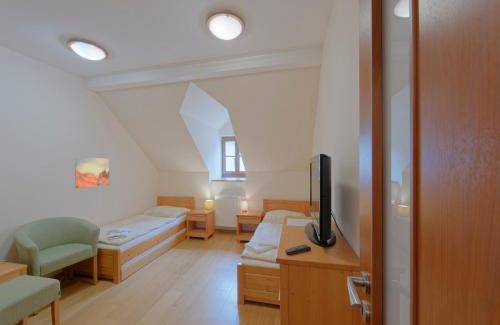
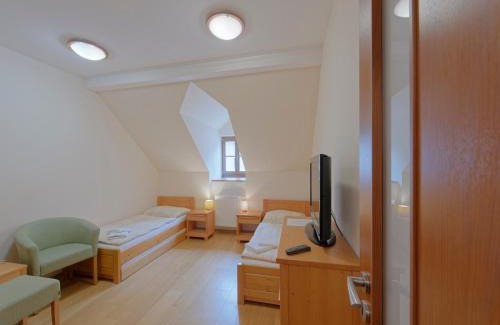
- wall art (93, 172)
